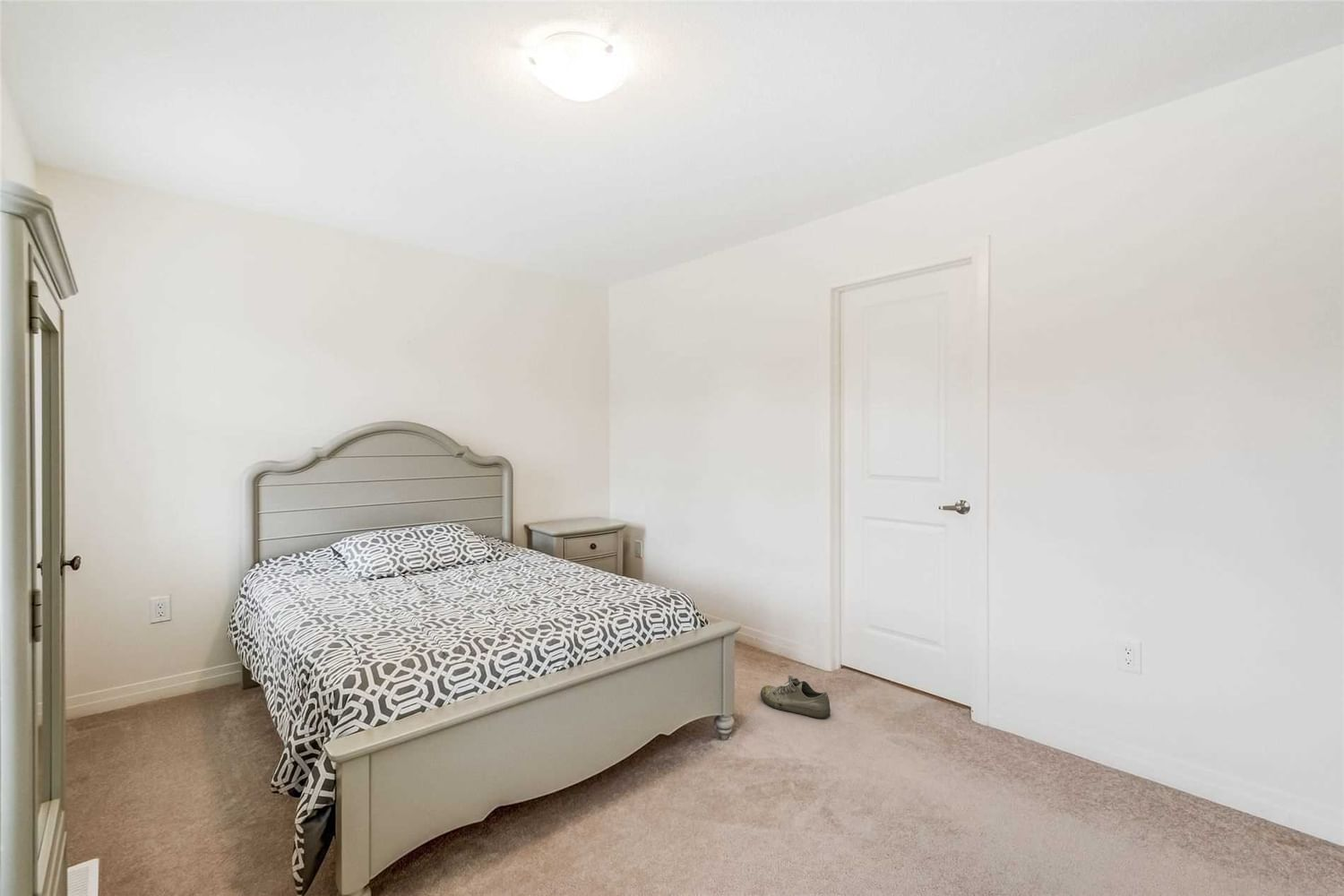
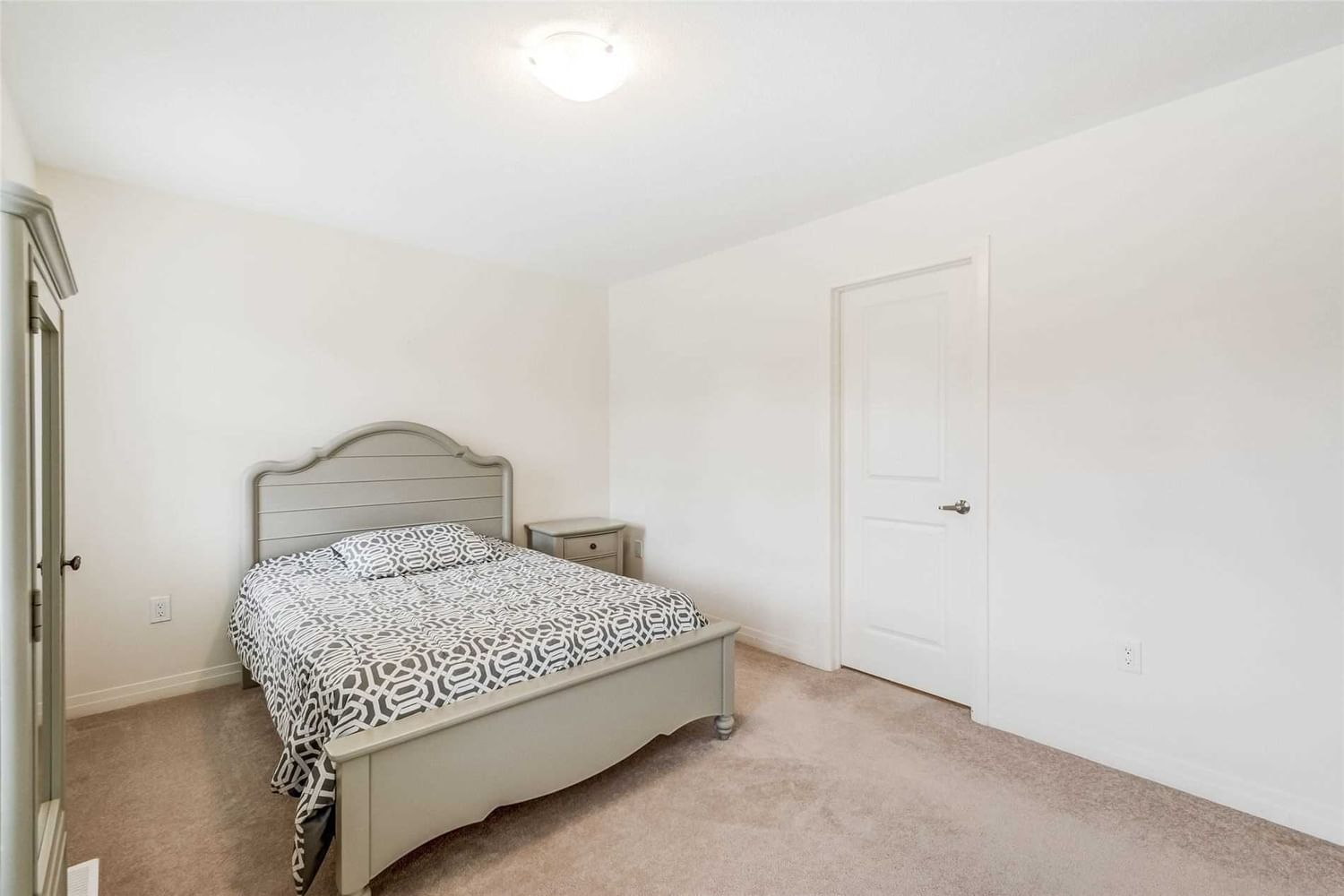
- shoe (793, 693)
